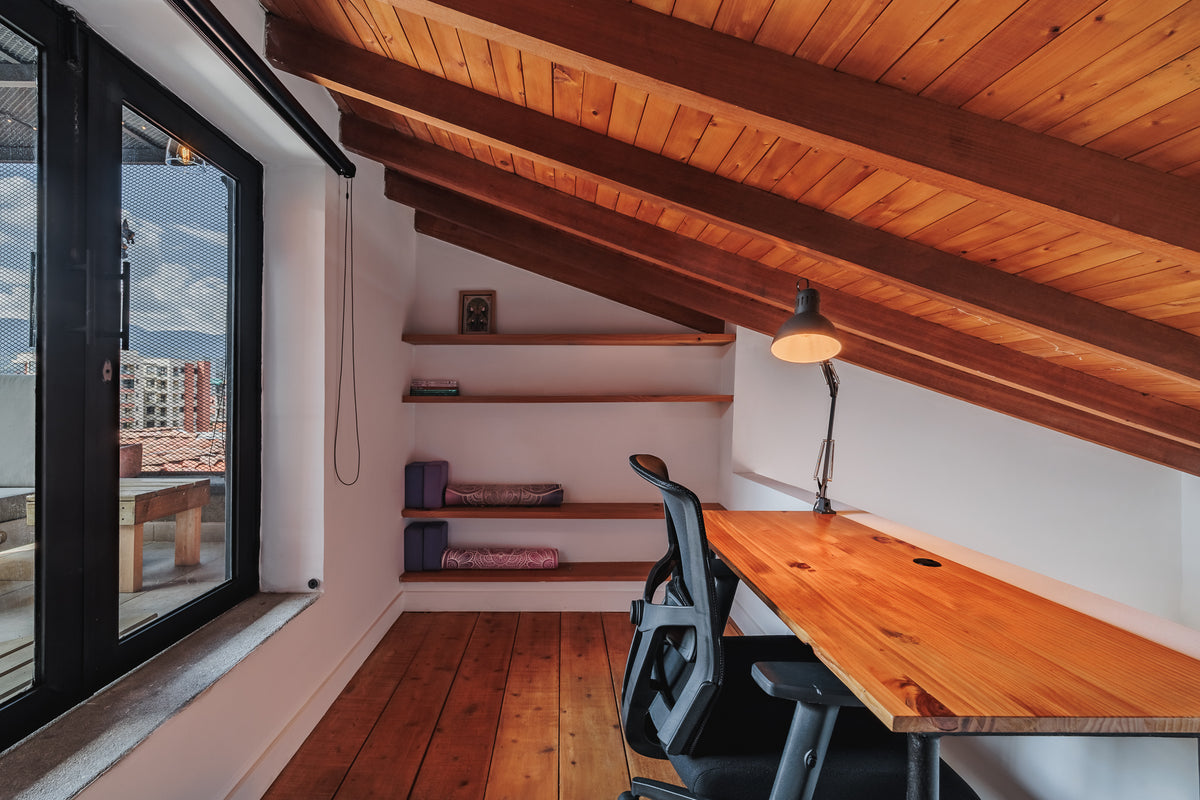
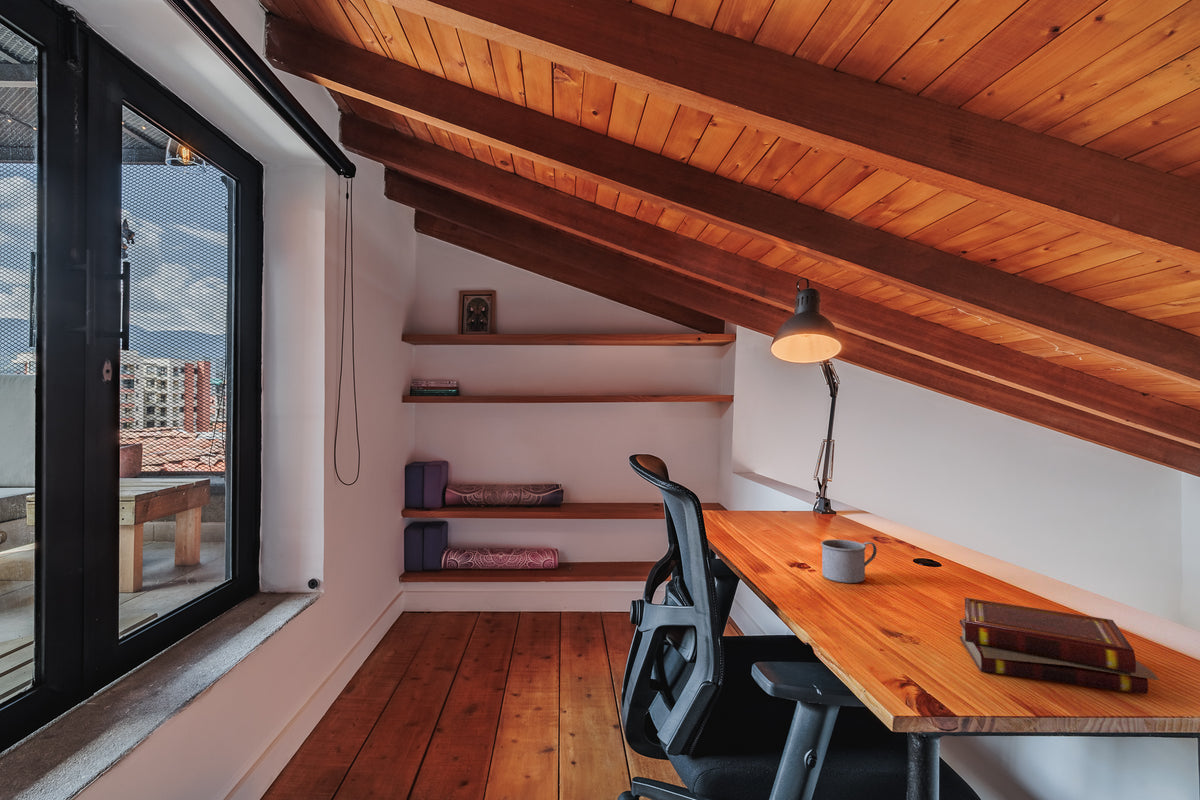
+ mug (846, 559)
+ book set (1047, 644)
